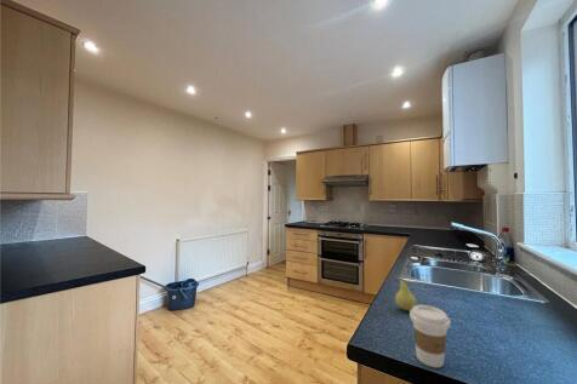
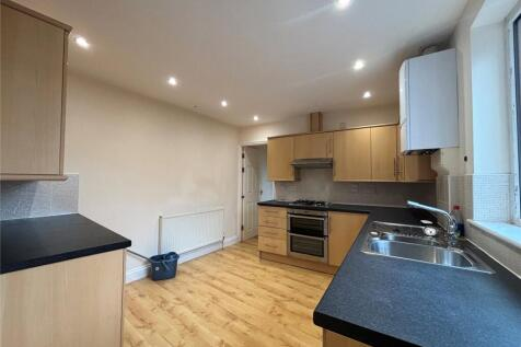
- fruit (404, 292)
- coffee cup (429, 334)
